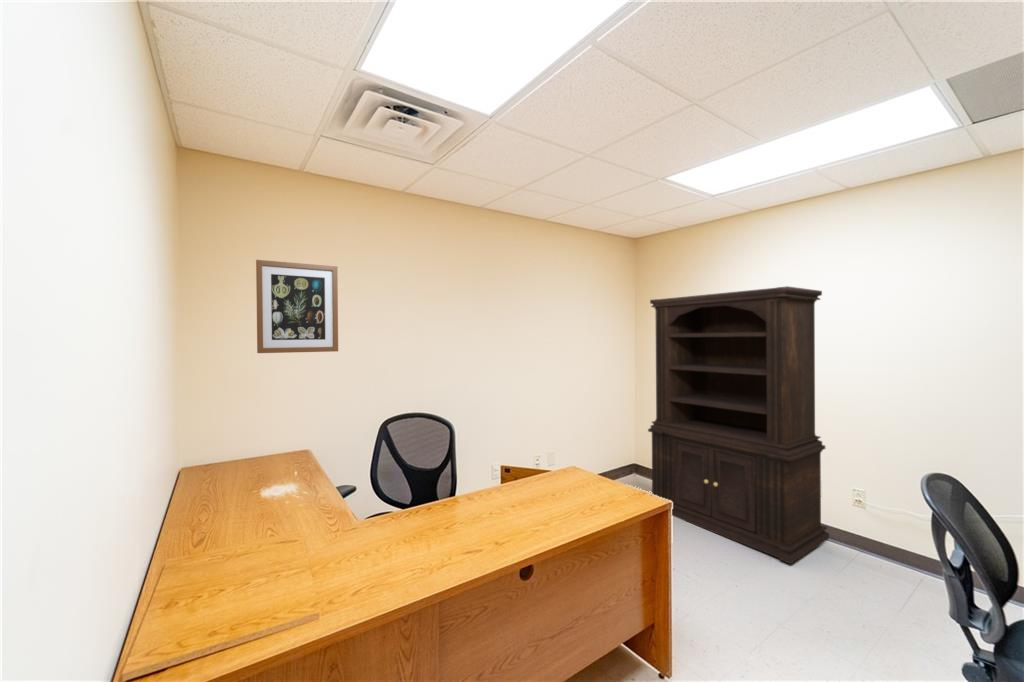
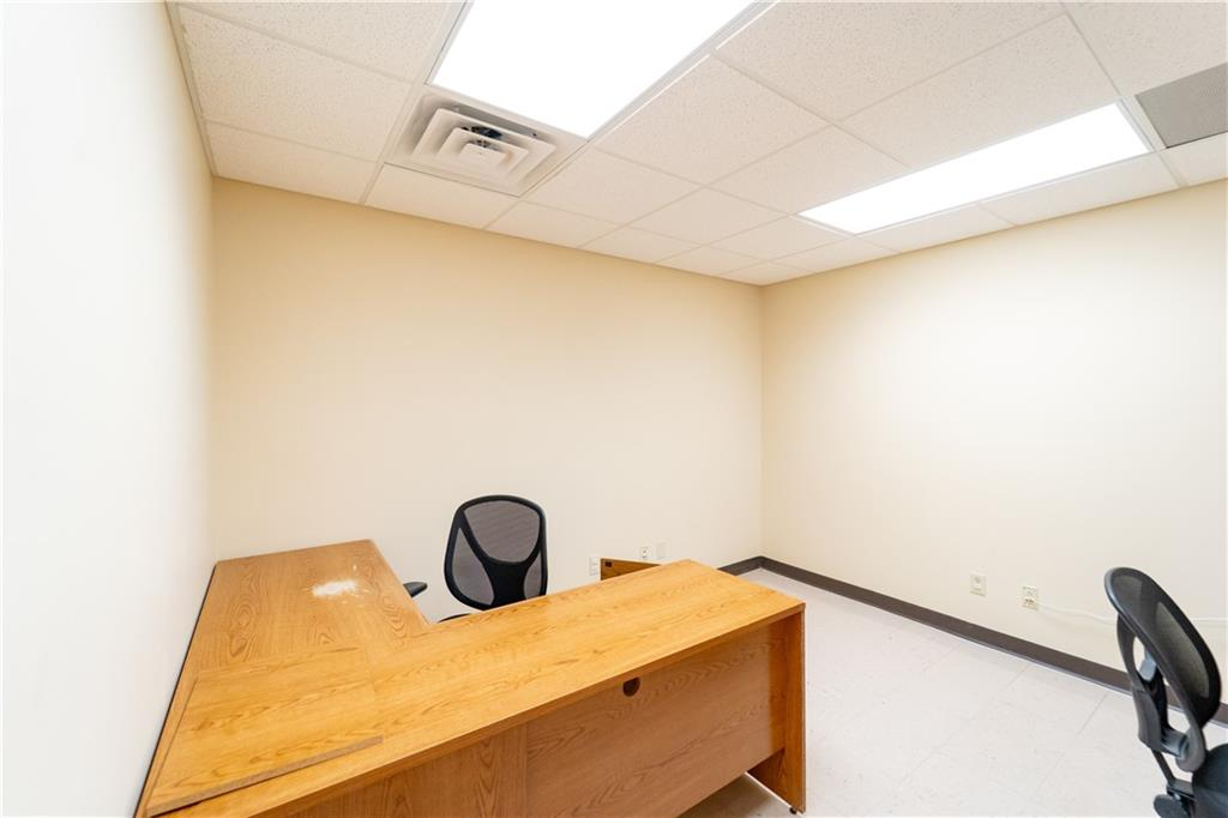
- wall art (299, 307)
- hutch (728, 408)
